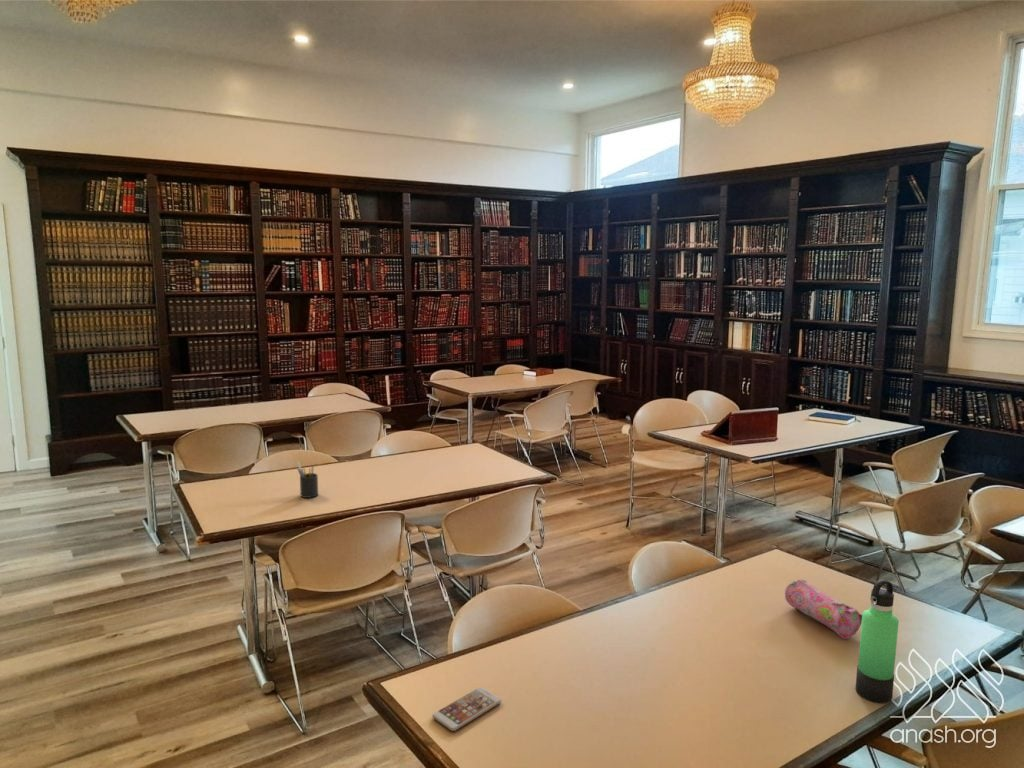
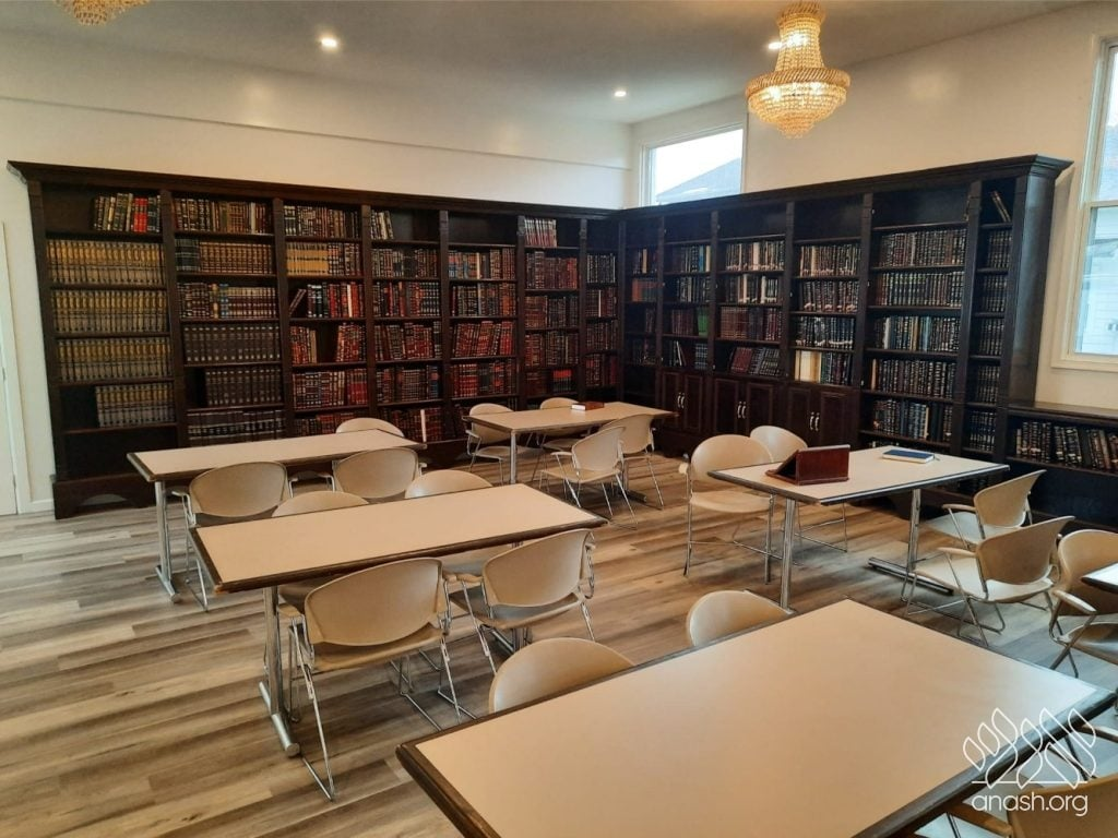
- smartphone (467, 708)
- thermos bottle (878, 637)
- pencil case (822, 606)
- pen holder (307, 478)
